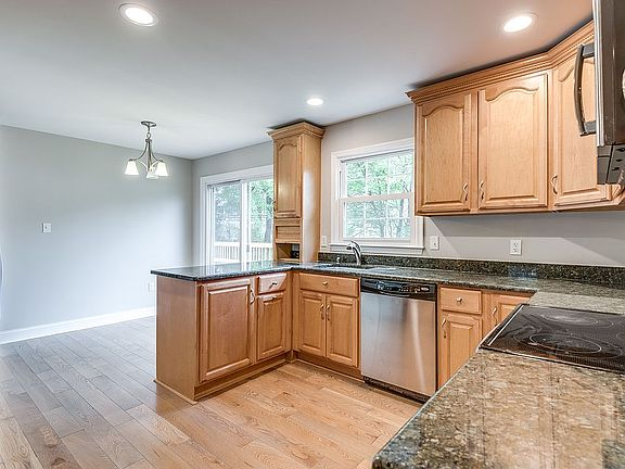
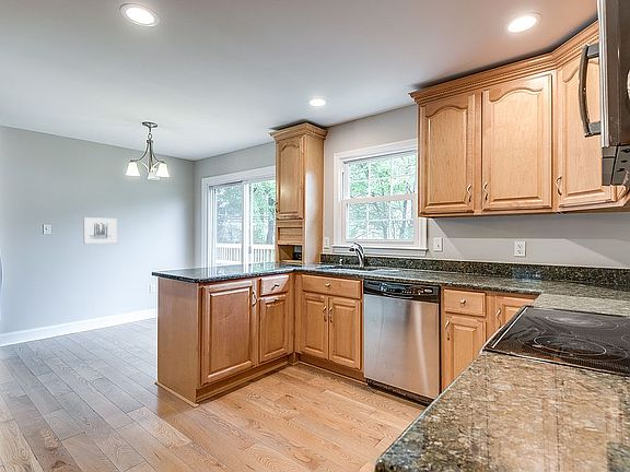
+ wall art (101, 231)
